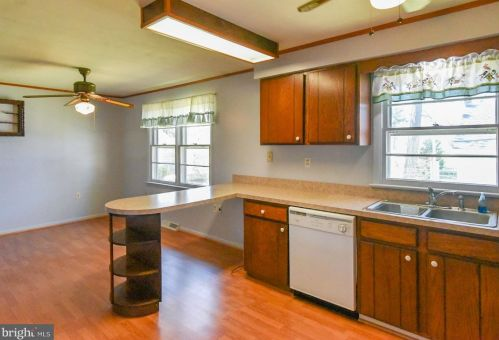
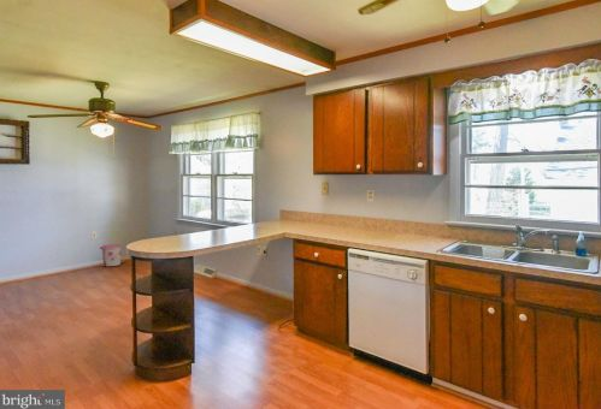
+ trash can (111, 254)
